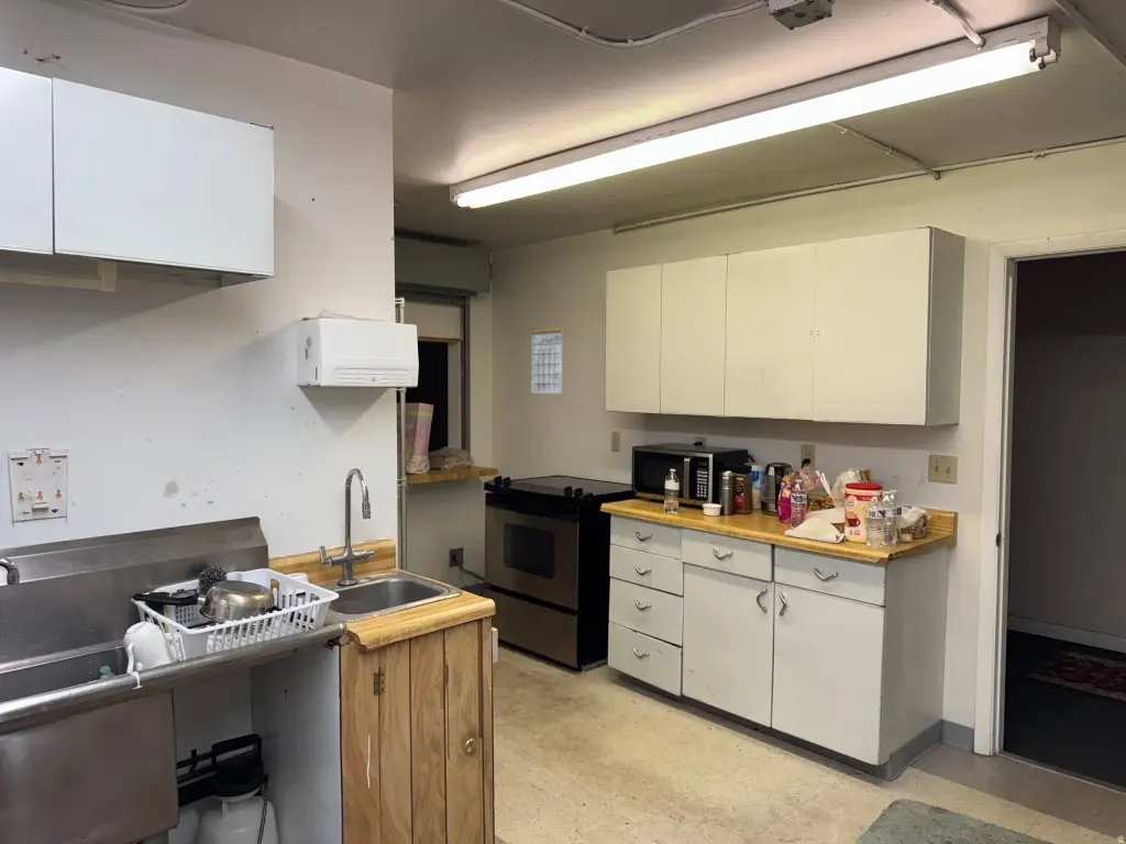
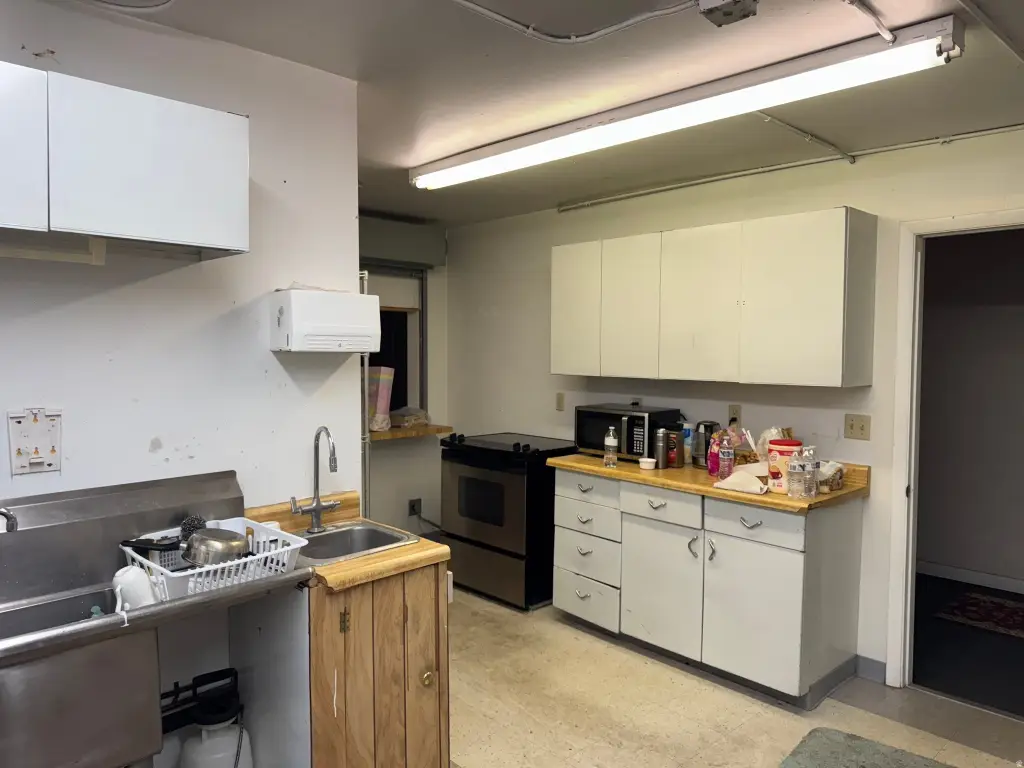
- calendar (547, 354)
